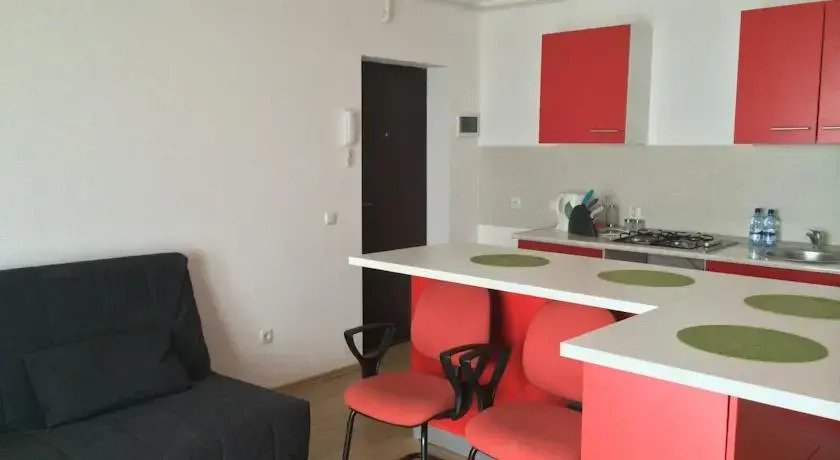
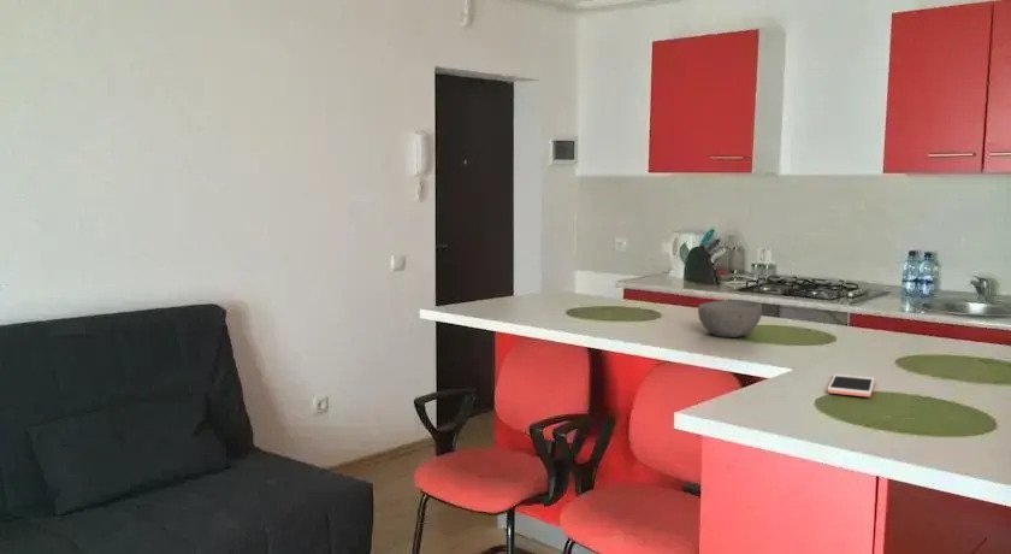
+ bowl (728, 319)
+ cell phone (851, 384)
